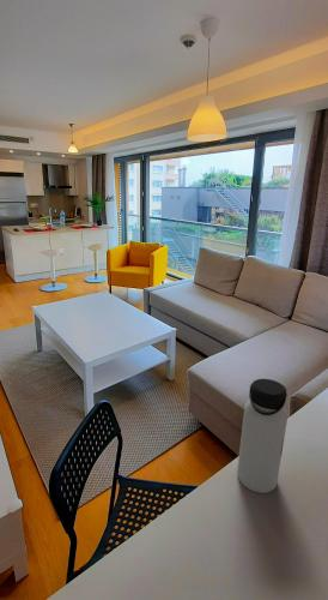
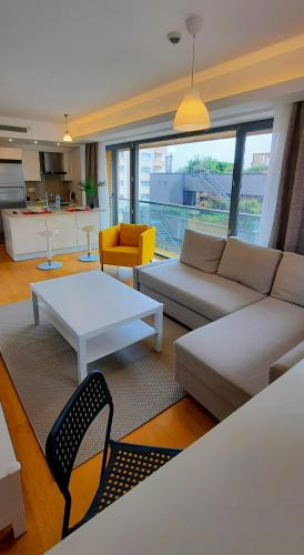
- water bottle (262, 433)
